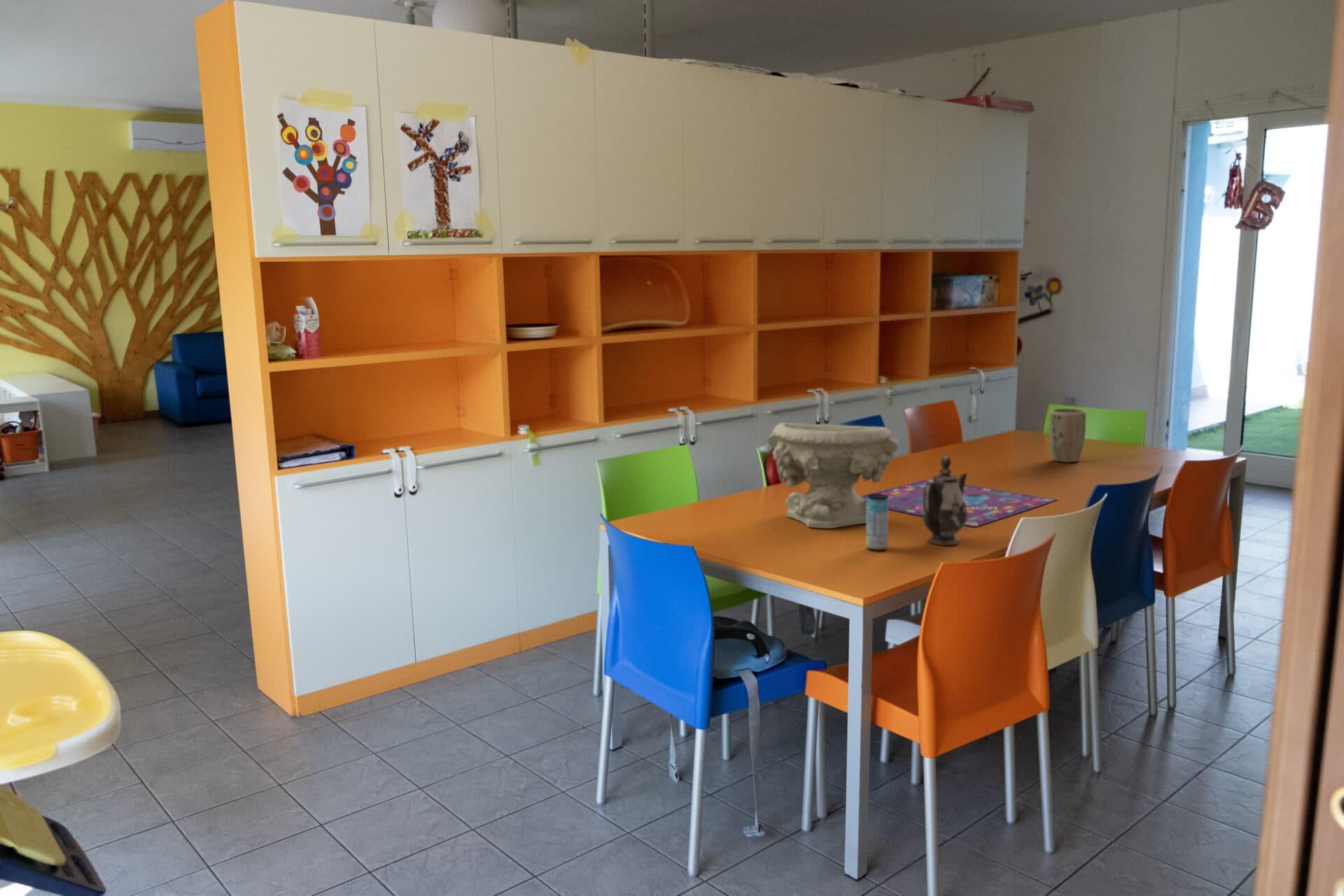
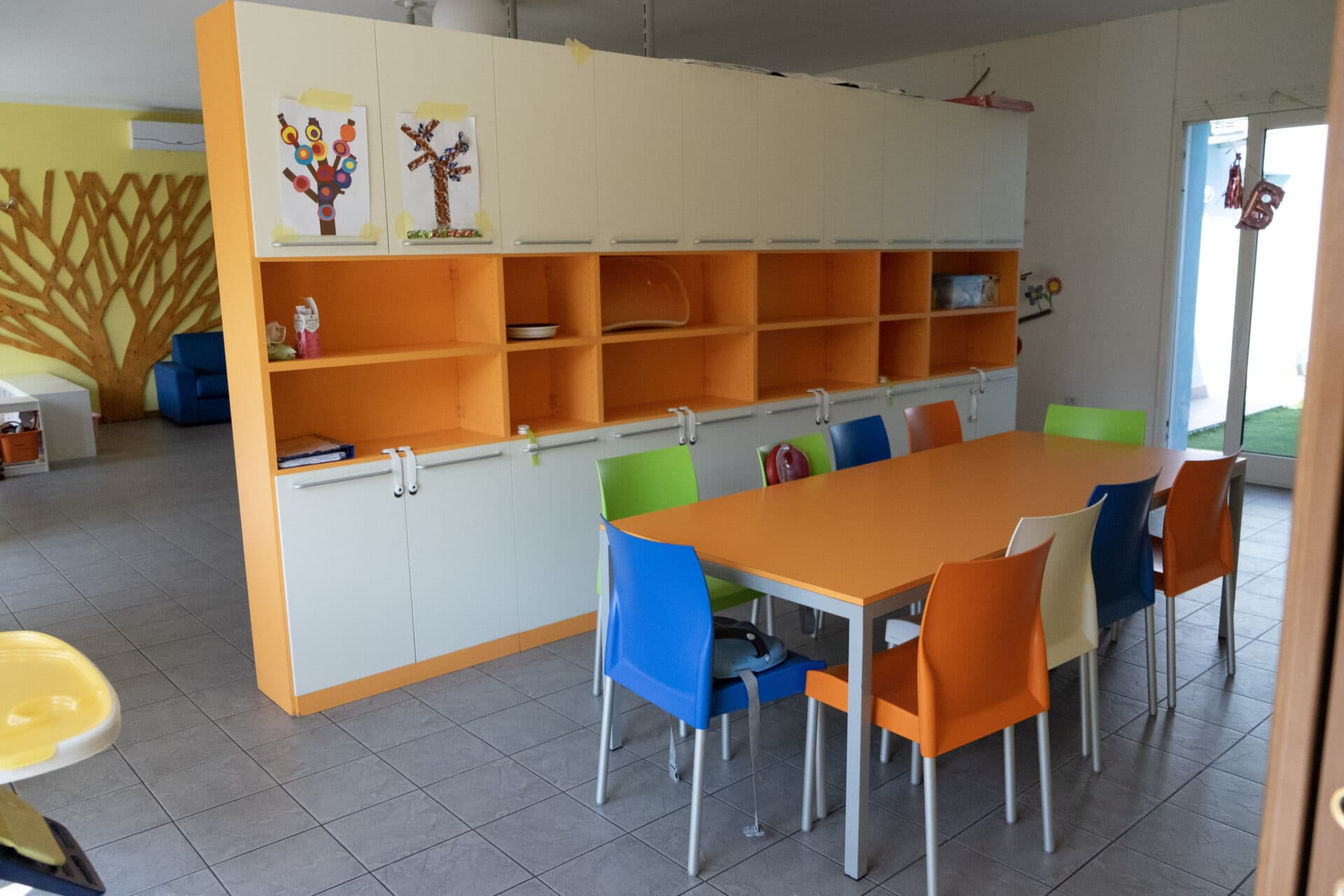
- gameboard (963, 498)
- plant pot (1067, 435)
- decorative bowl (822, 472)
- teapot (946, 498)
- beverage can (877, 522)
